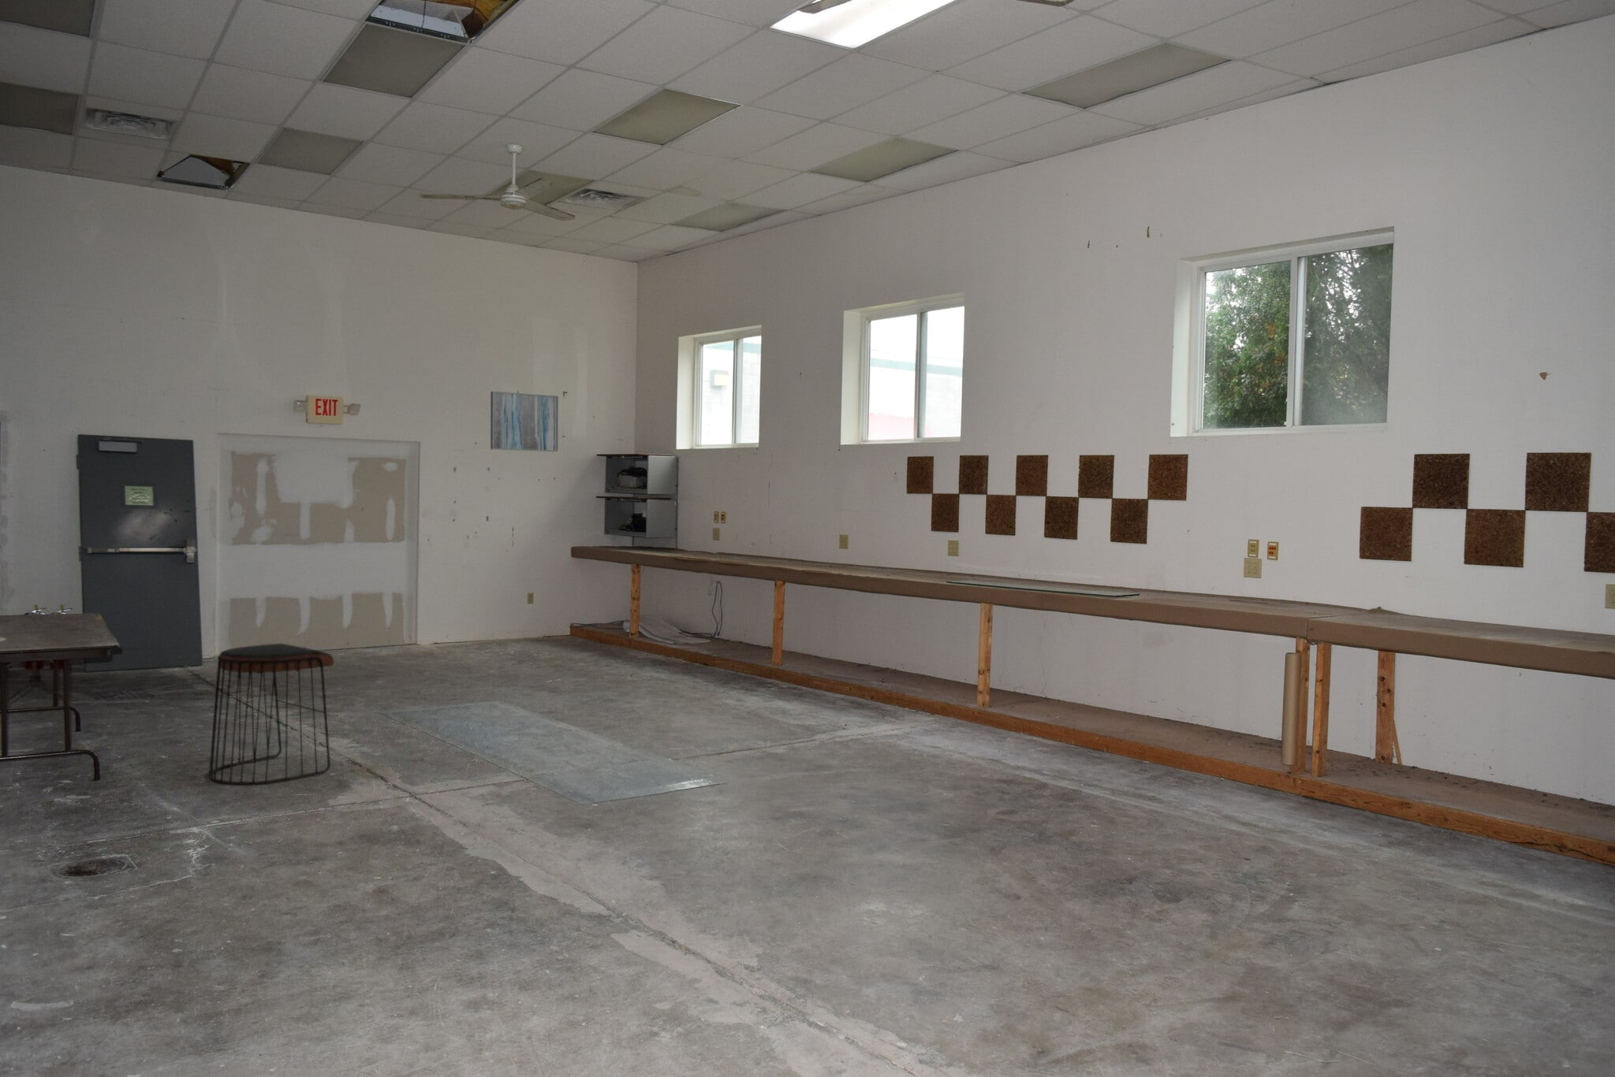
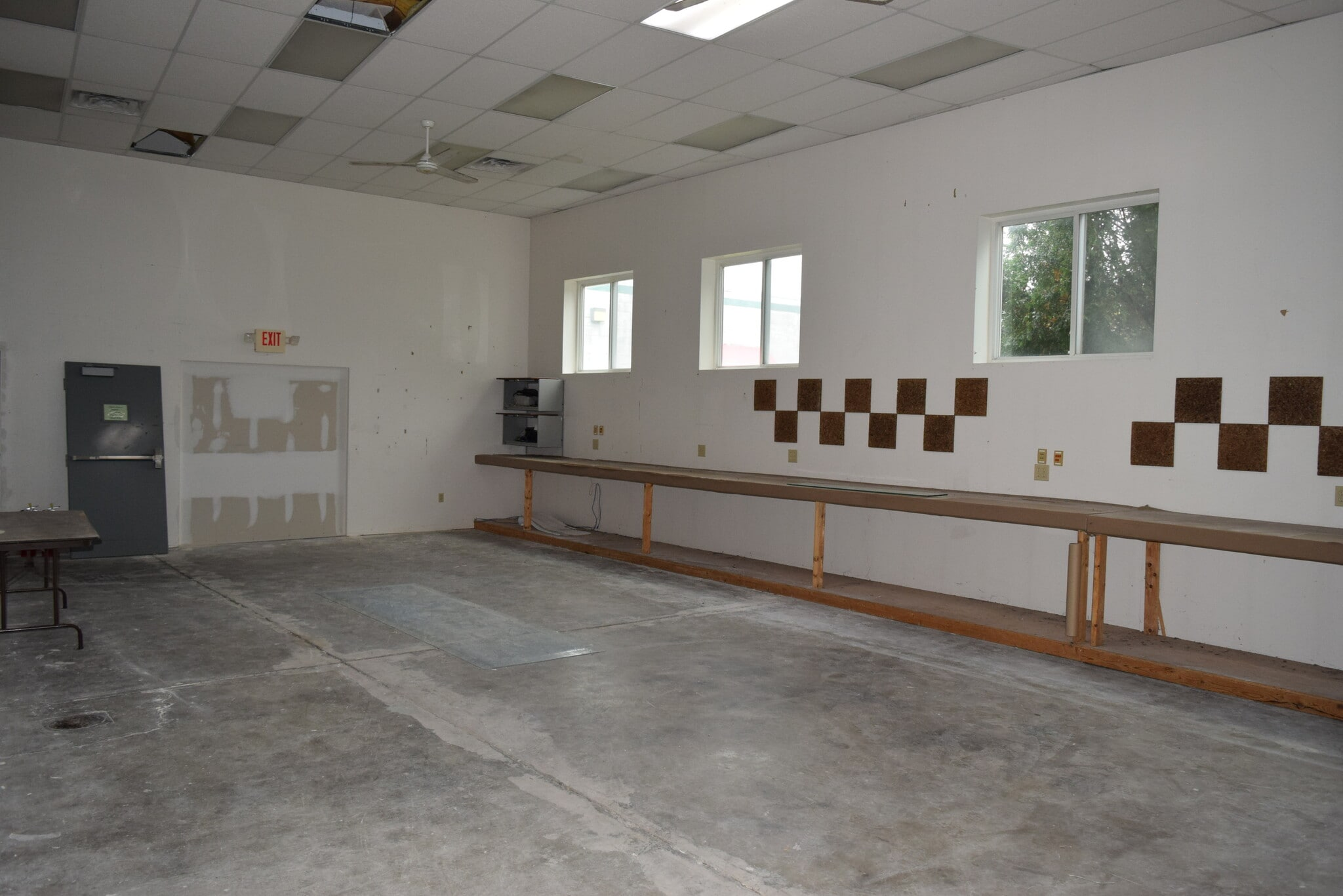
- wall art (524, 422)
- stool (265, 710)
